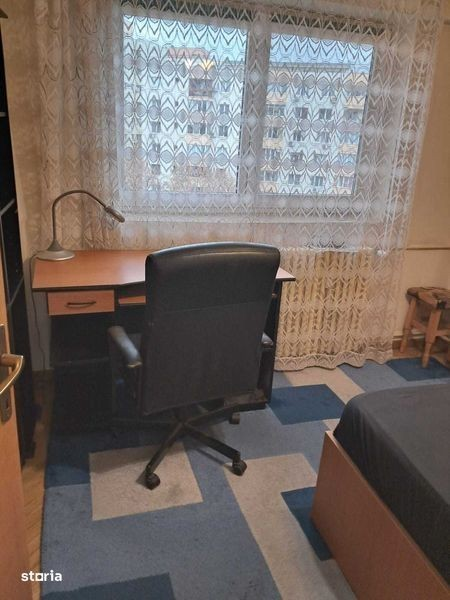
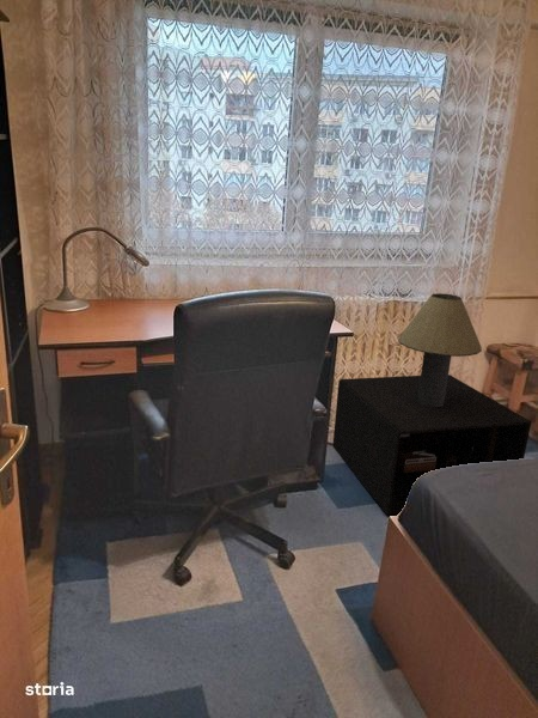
+ nightstand (421, 436)
+ table lamp (438, 349)
